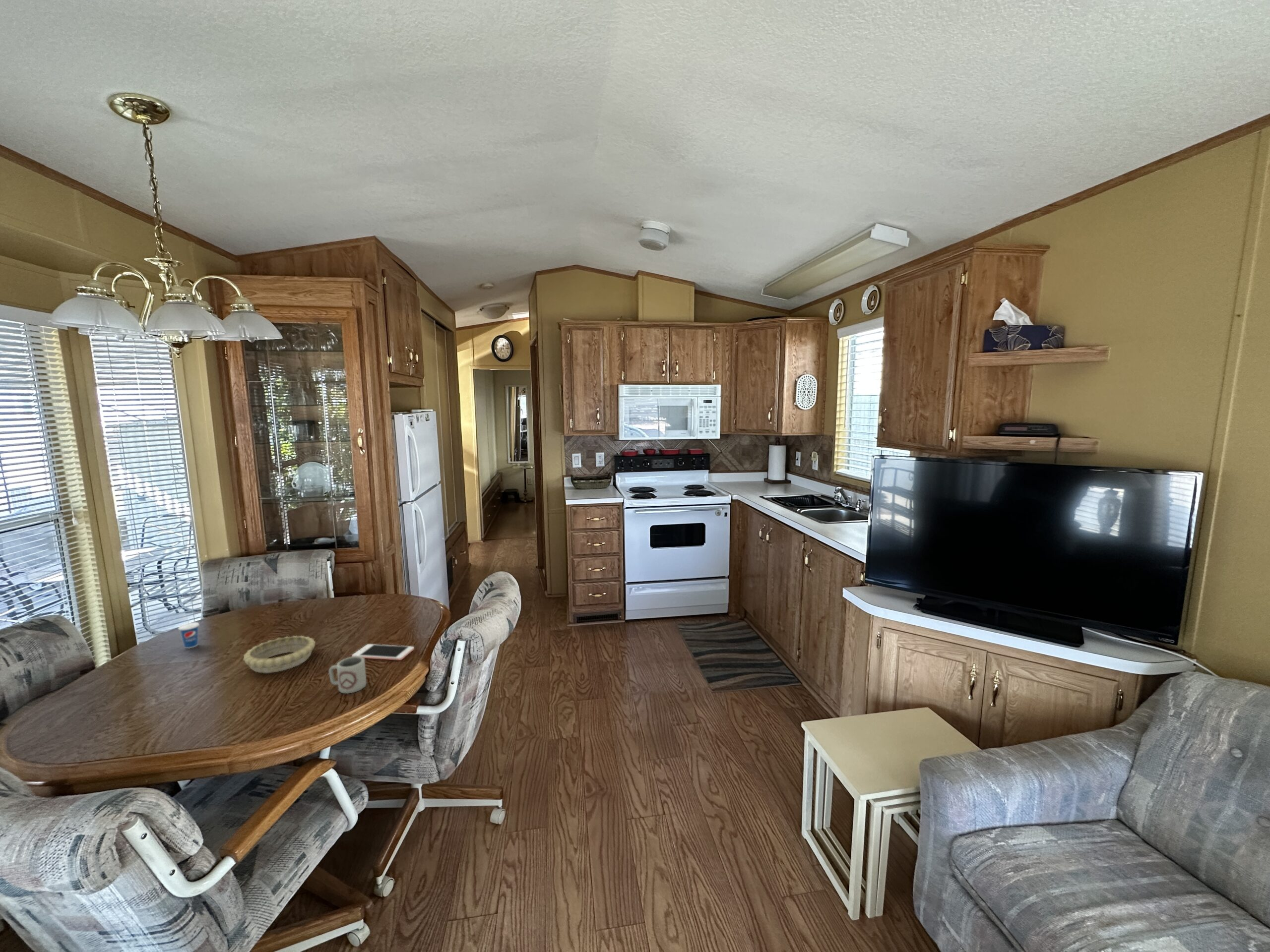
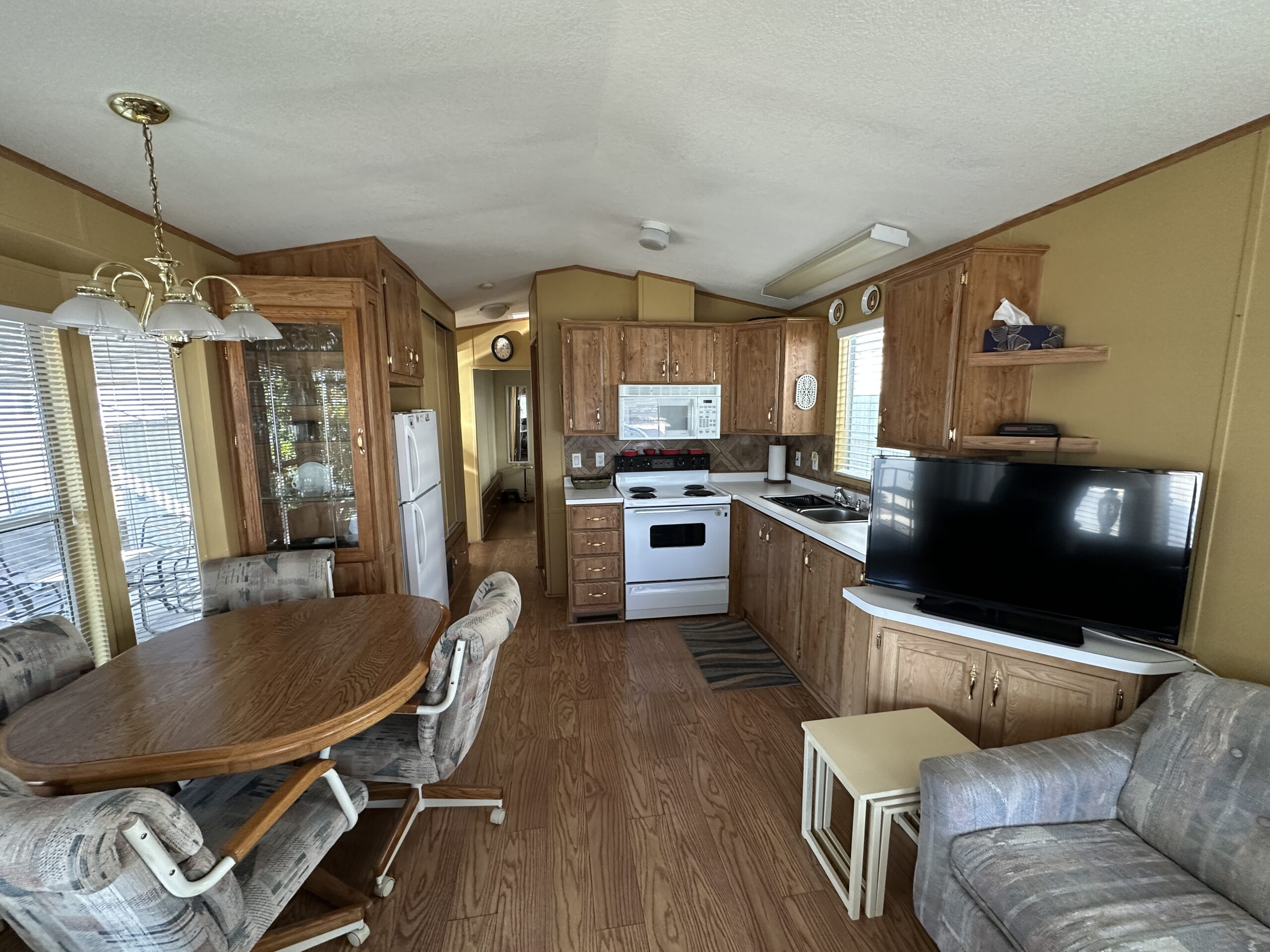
- cell phone (383, 652)
- cup (189, 630)
- decorative bowl (280, 654)
- cup (347, 675)
